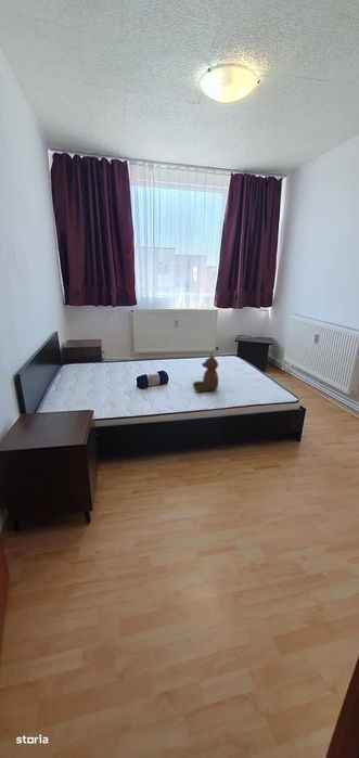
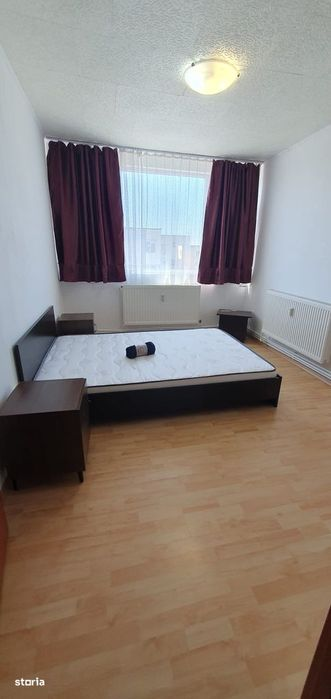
- teddy bear (206, 372)
